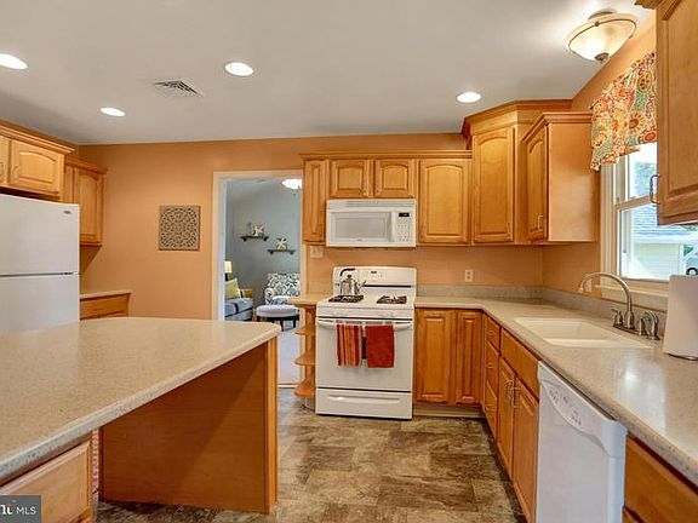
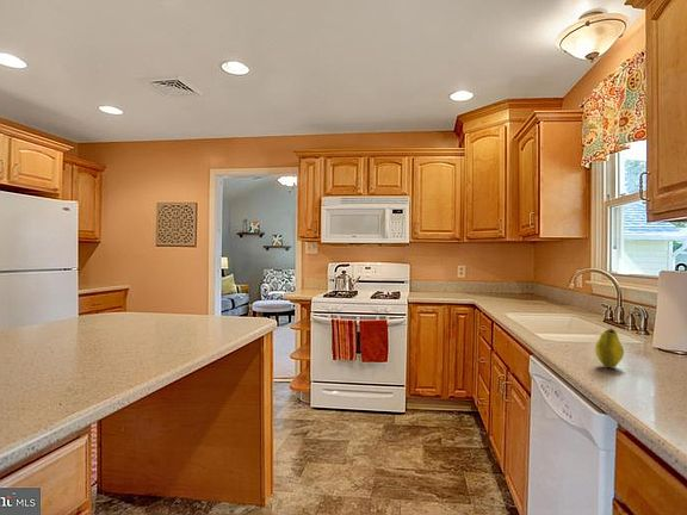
+ fruit (608, 347)
